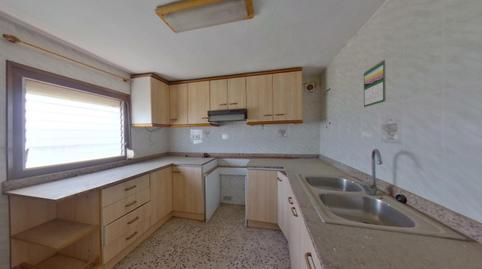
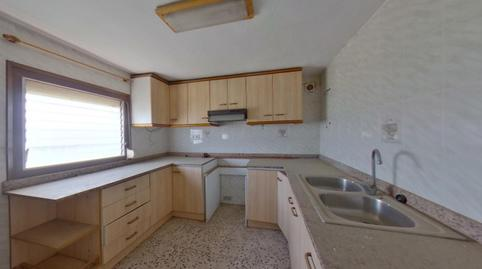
- calendar (373, 85)
